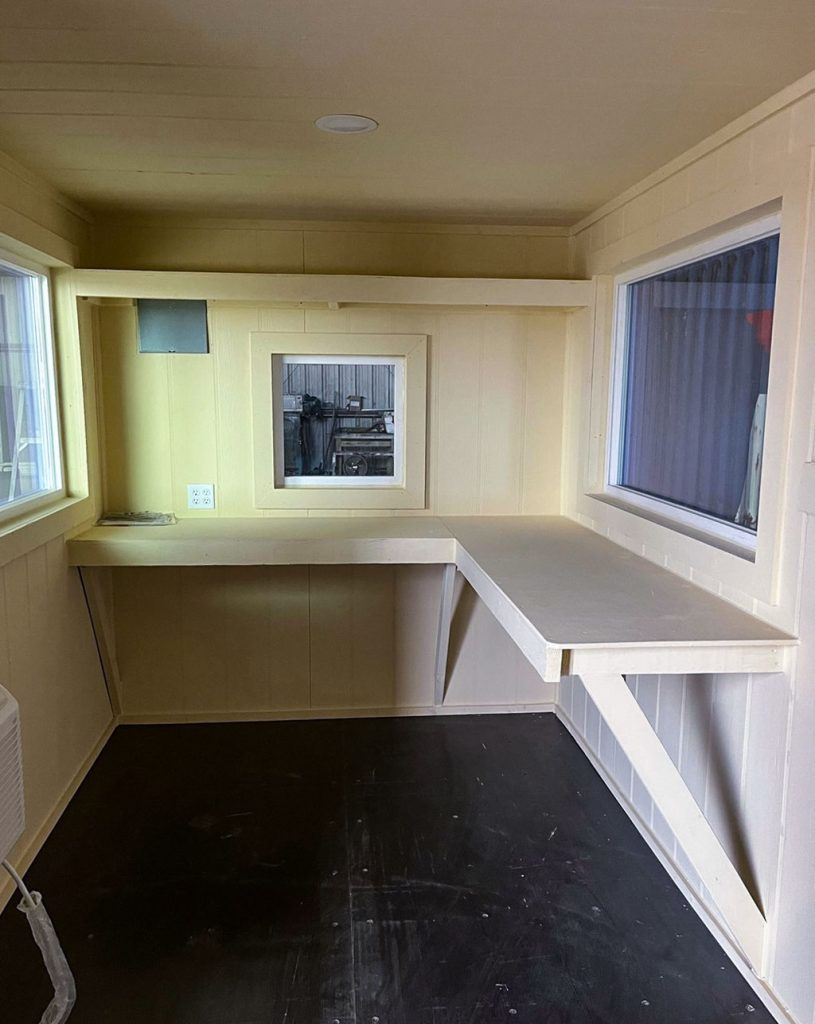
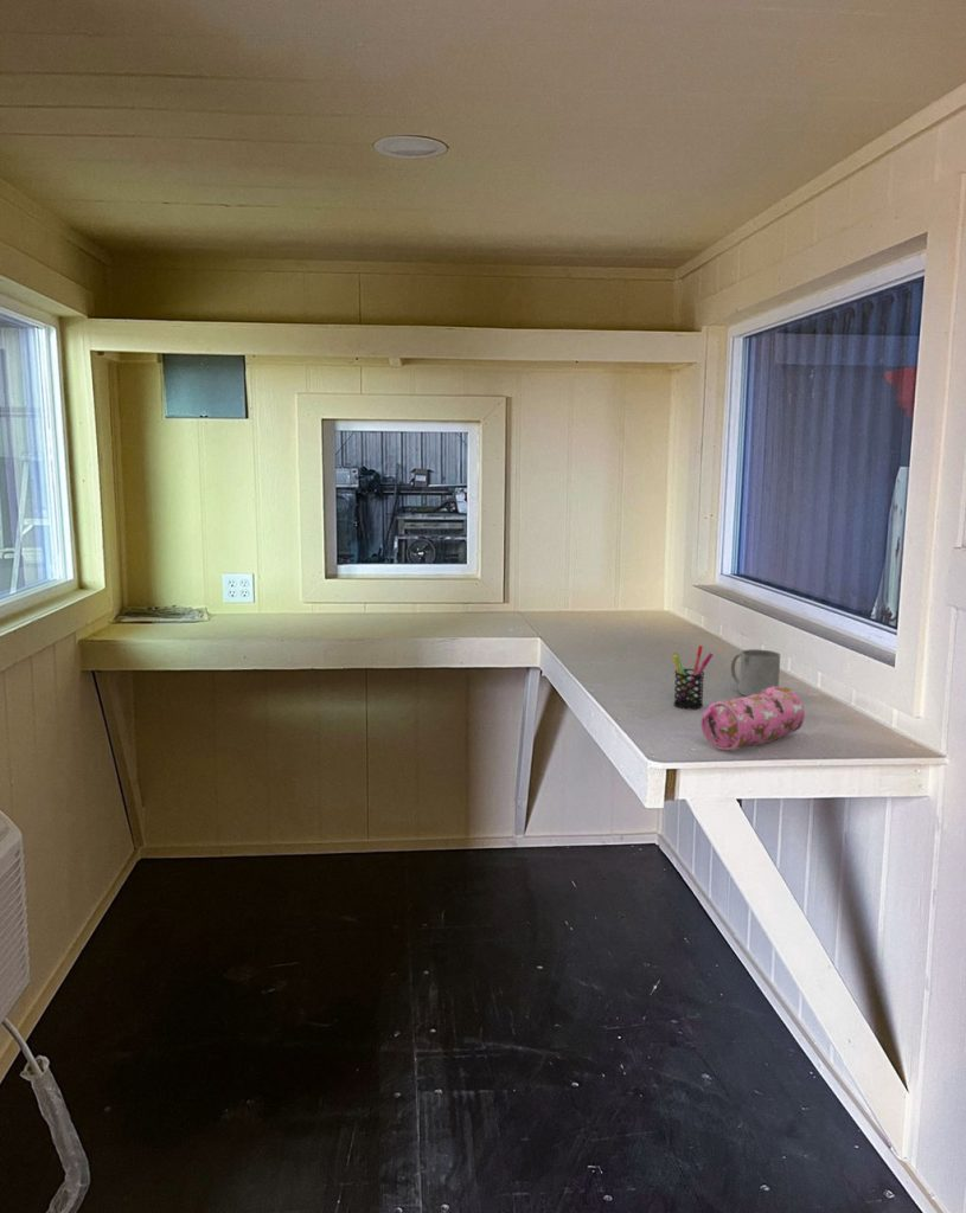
+ pencil case (753, 717)
+ mug (753, 672)
+ pen holder (687, 675)
